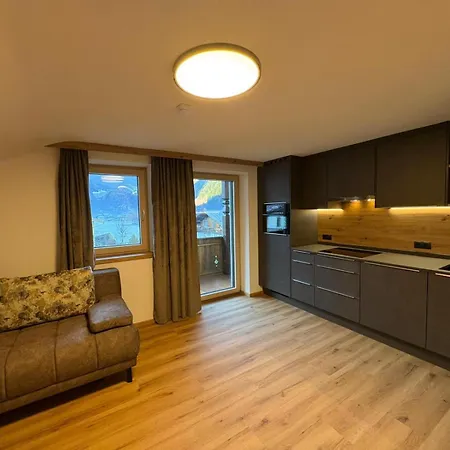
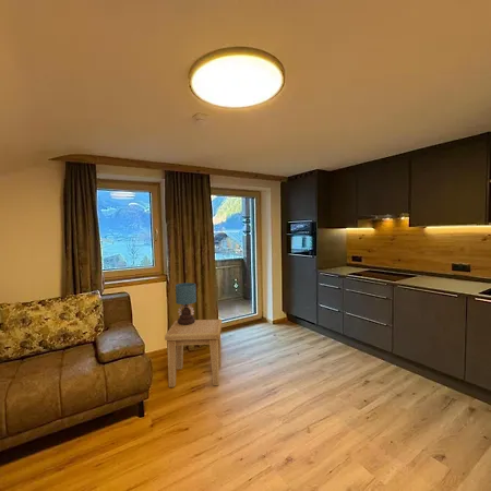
+ side table (195, 344)
+ table lamp (185, 303)
